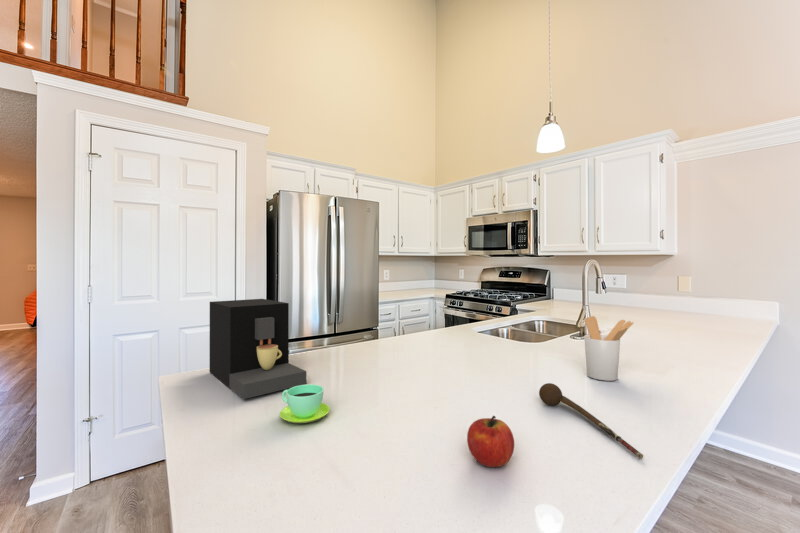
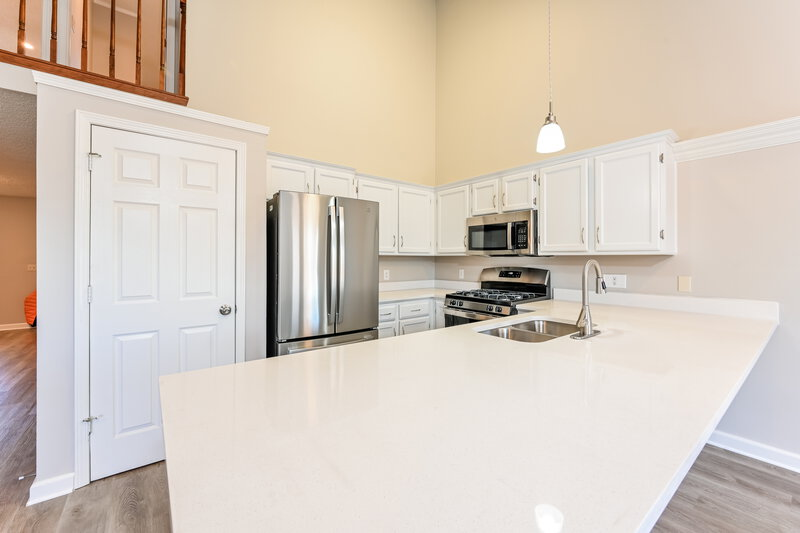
- cup (304, 402)
- utensil holder (609, 347)
- coffee maker (254, 341)
- spoon (582, 412)
- fruit (490, 439)
